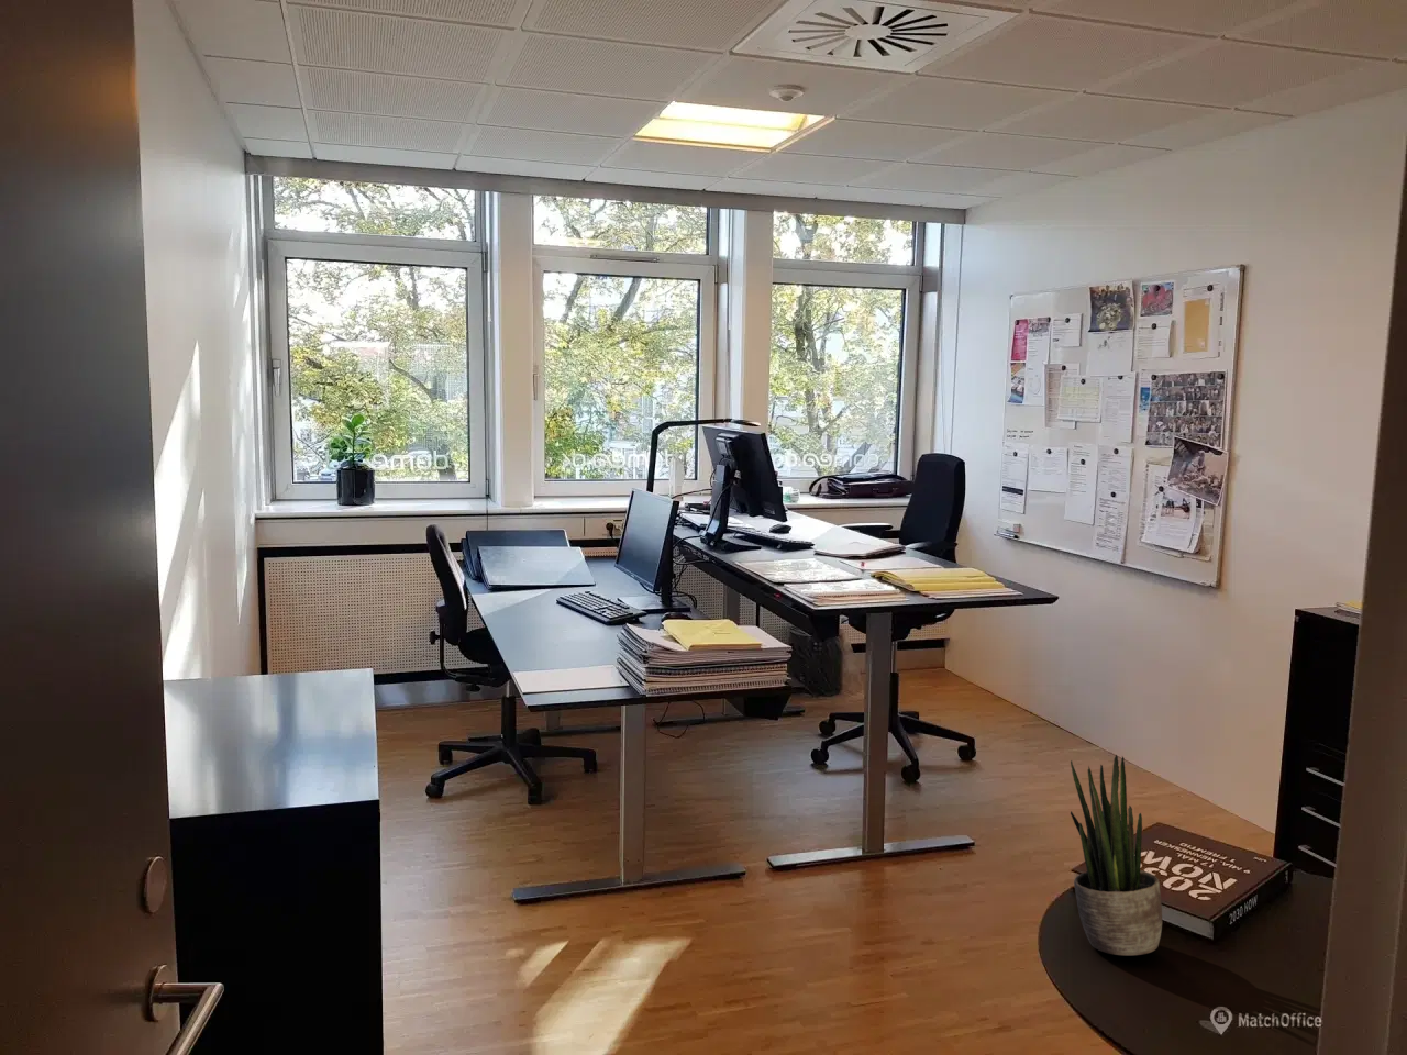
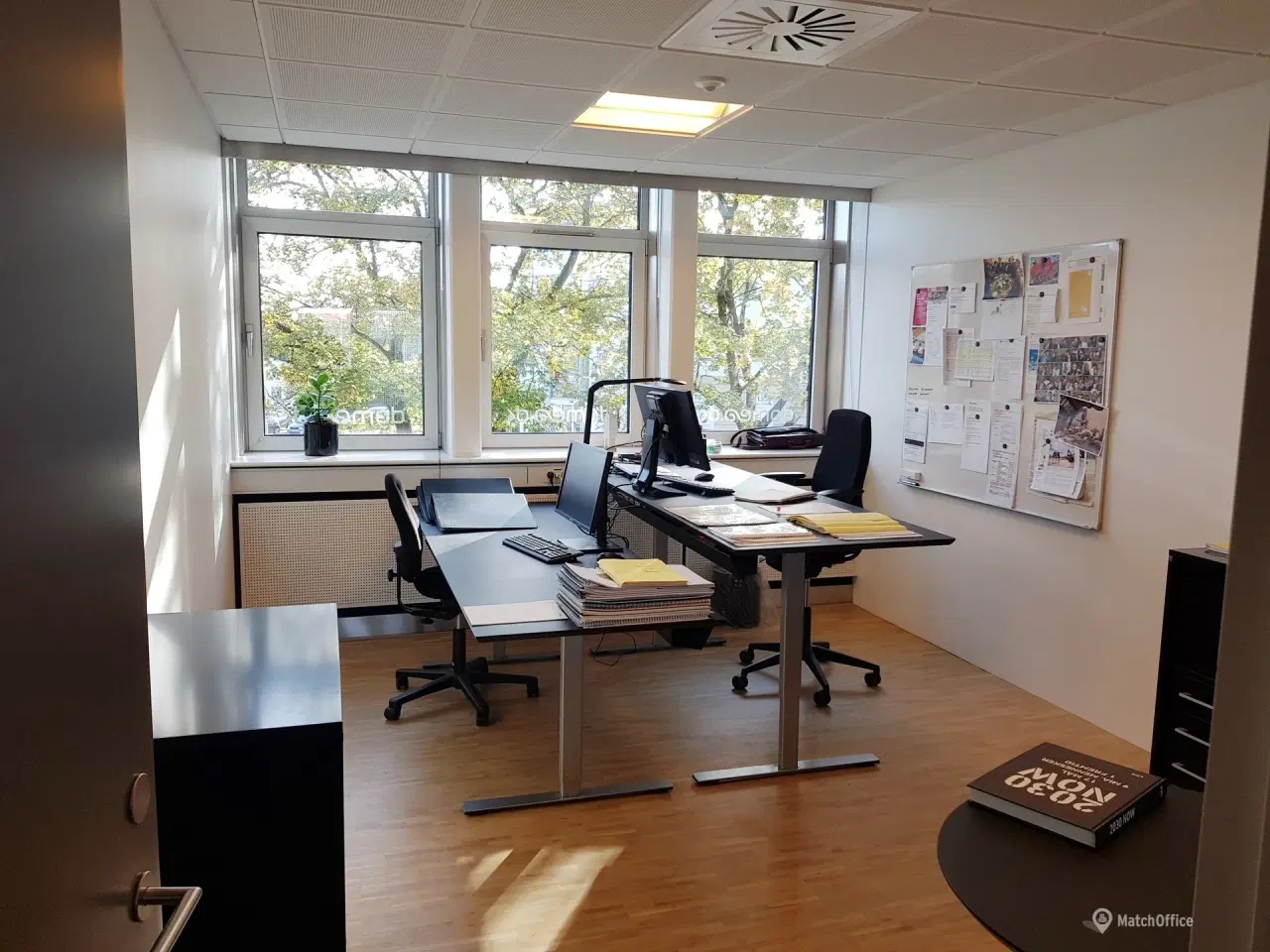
- potted plant (1111, 847)
